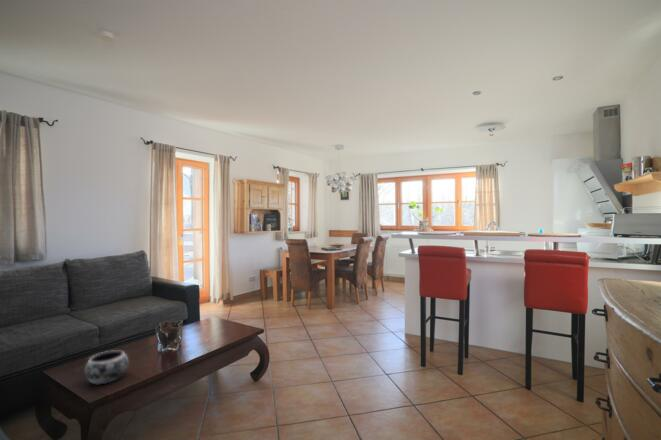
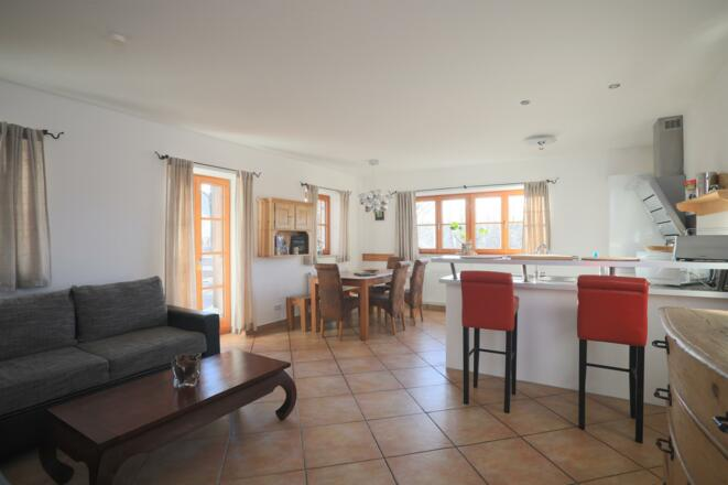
- decorative bowl (107, 366)
